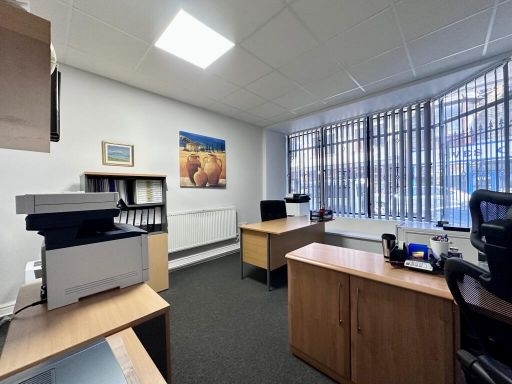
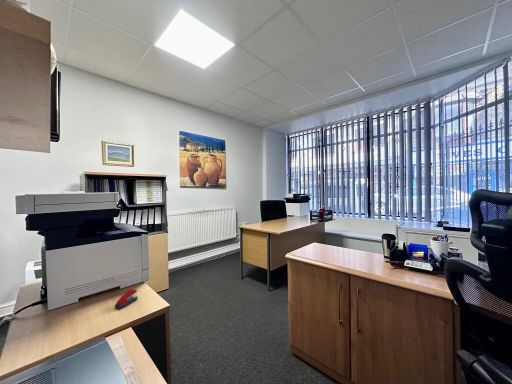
+ stapler (127, 297)
